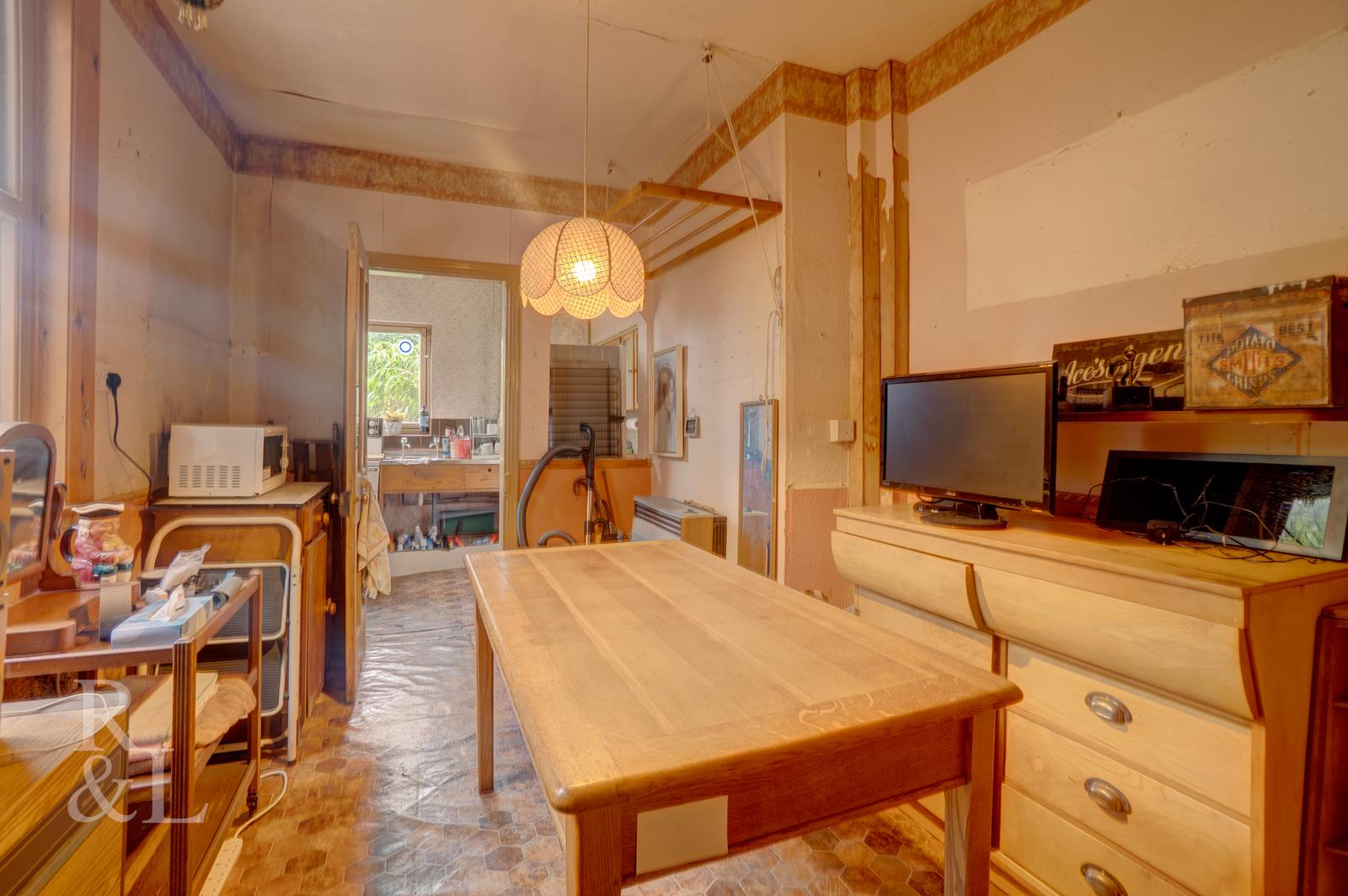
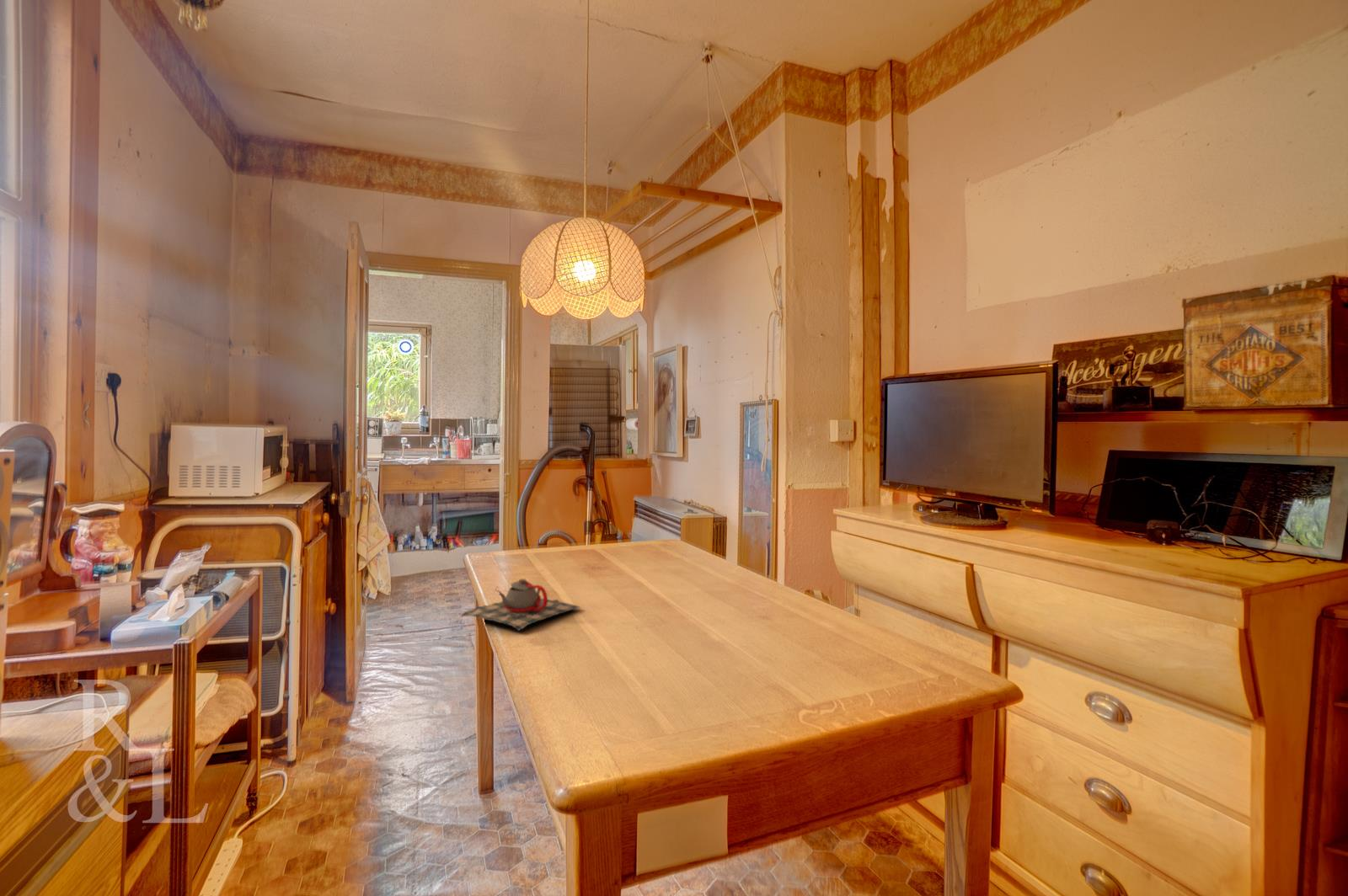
+ teapot (522, 596)
